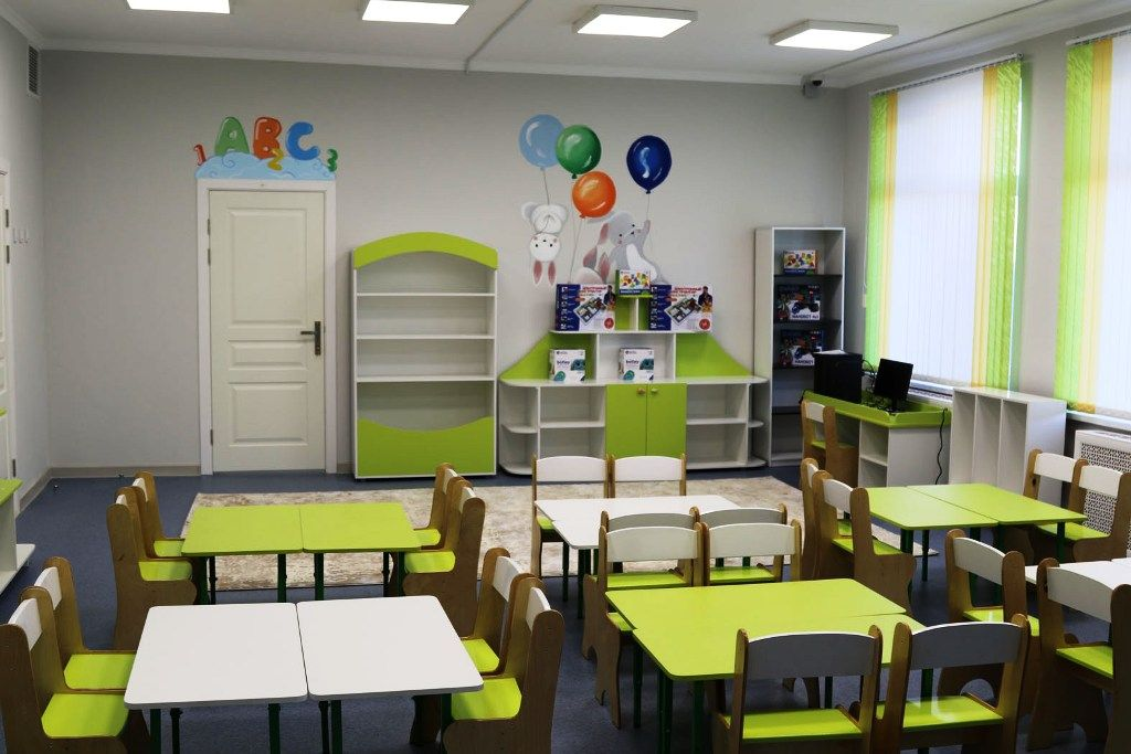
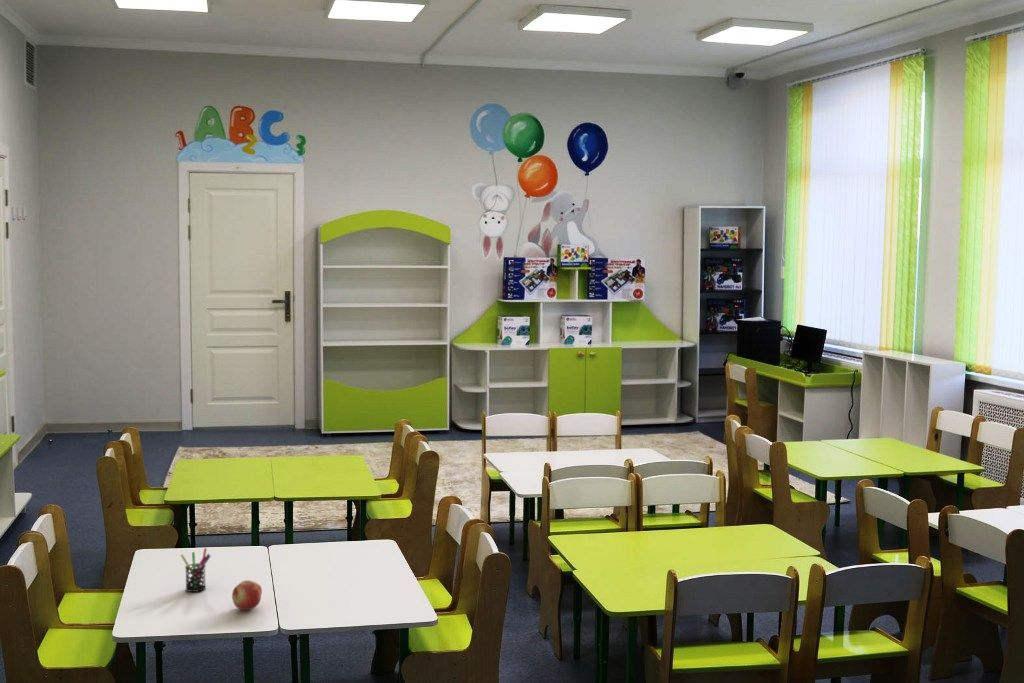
+ pen holder (196, 568)
+ fruit (247, 595)
